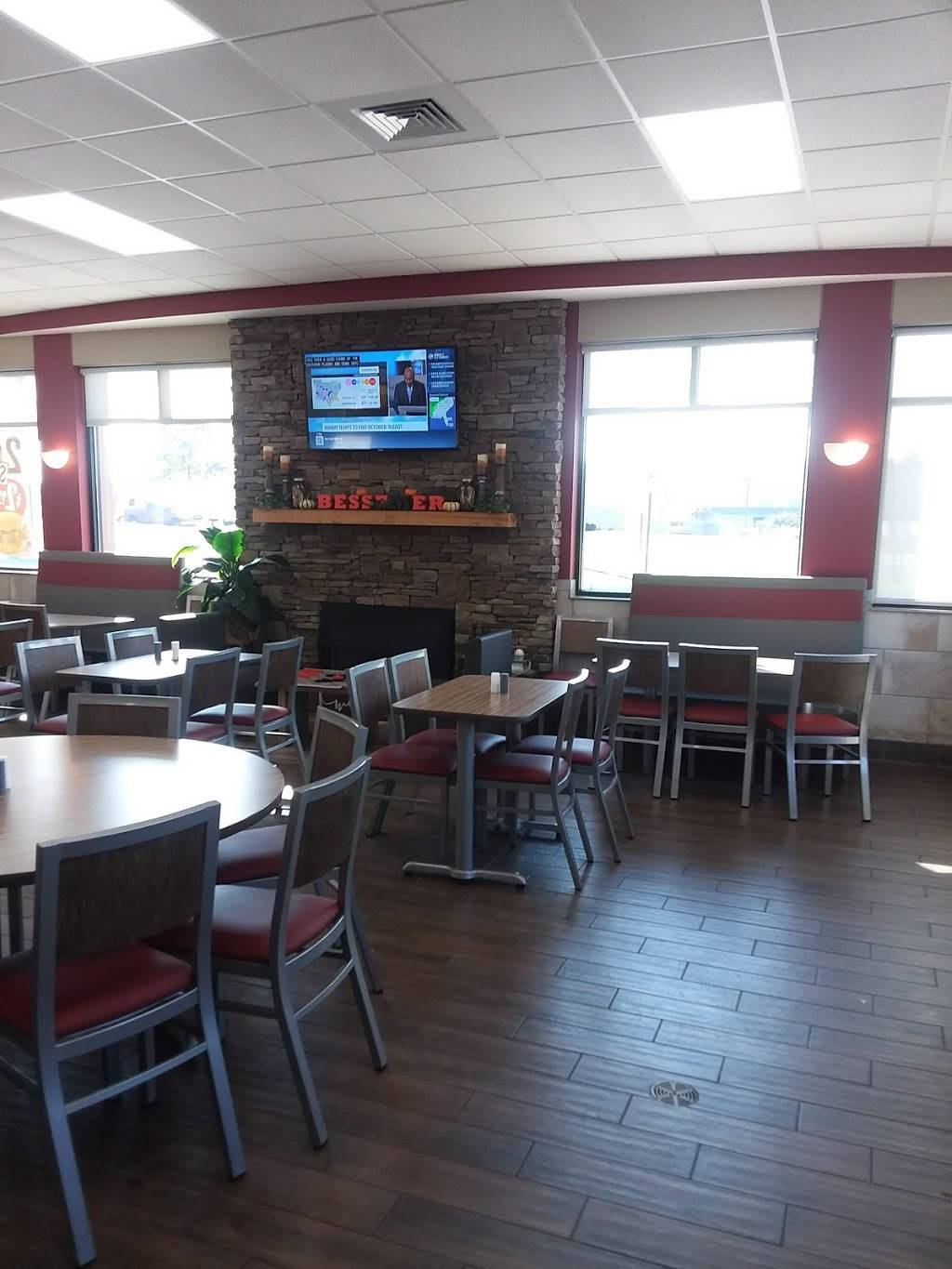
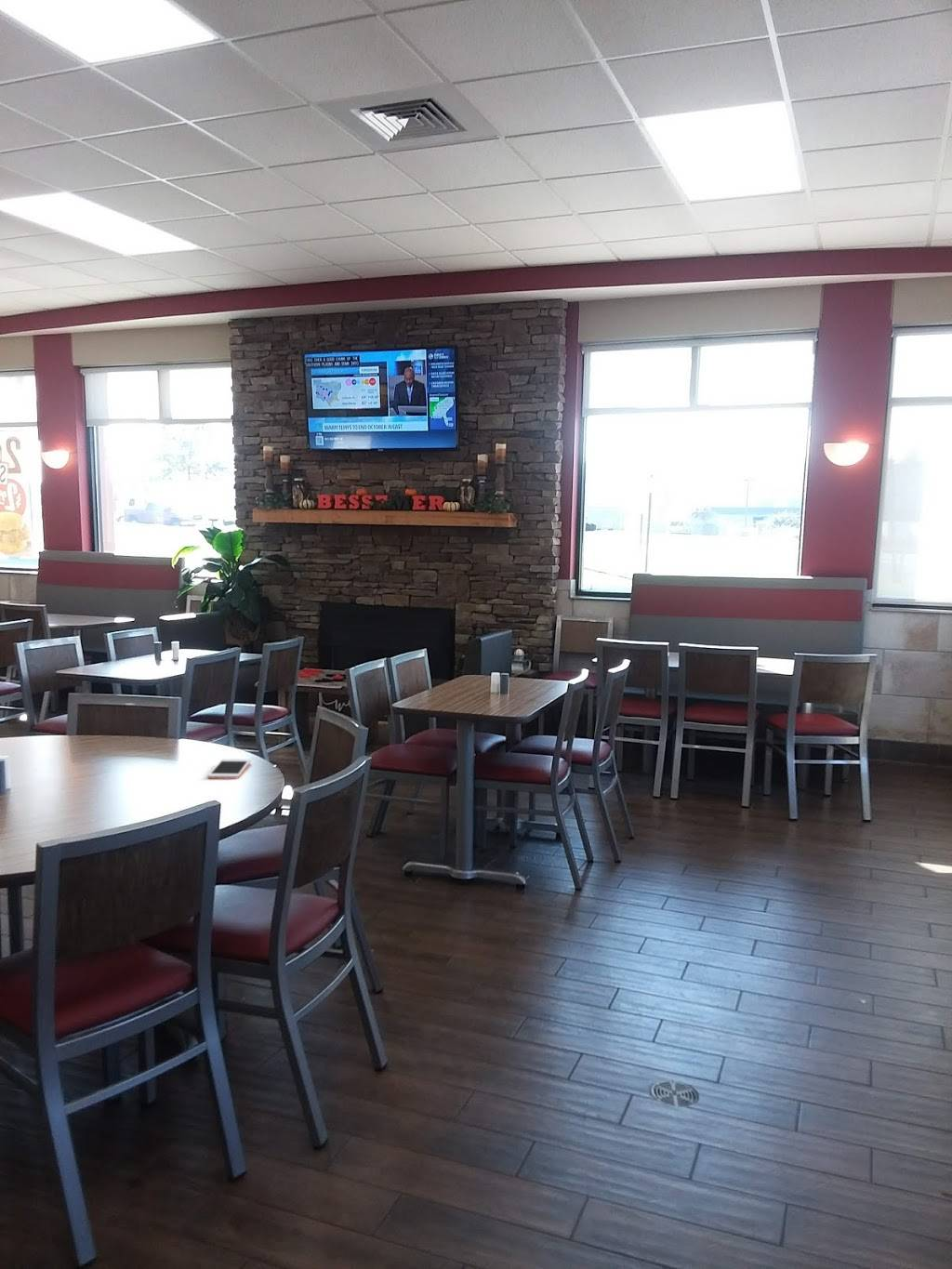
+ cell phone (230, 768)
